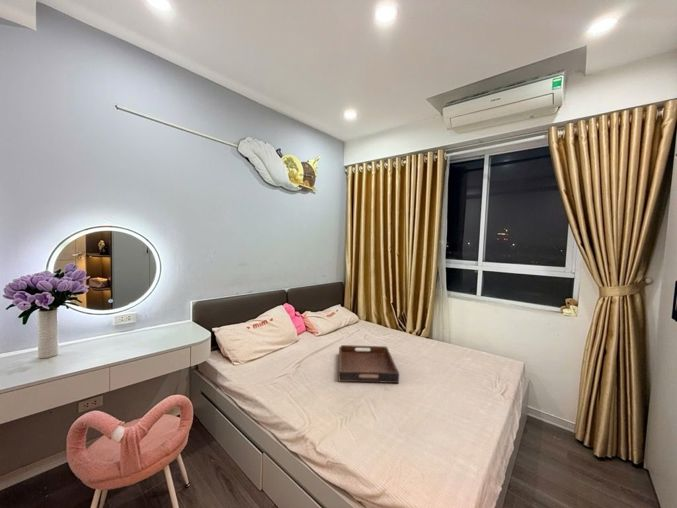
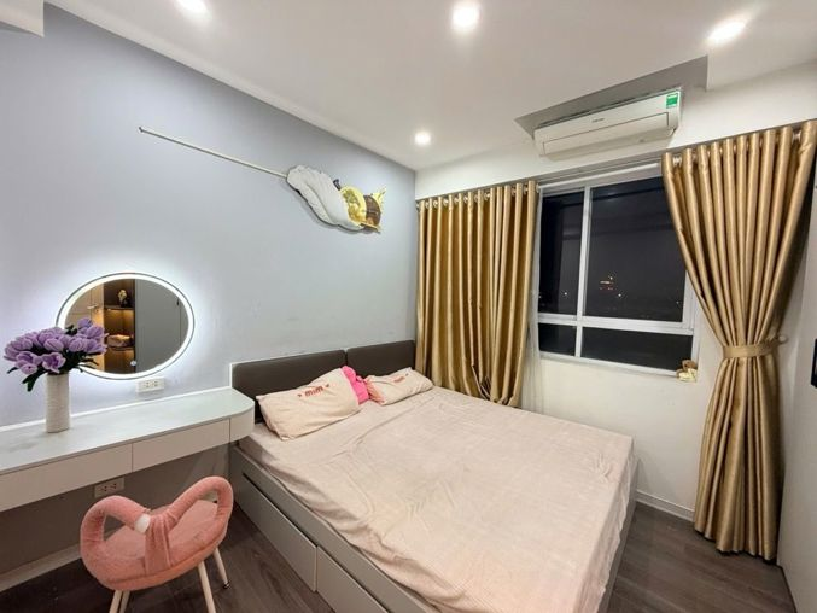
- serving tray (365, 361)
